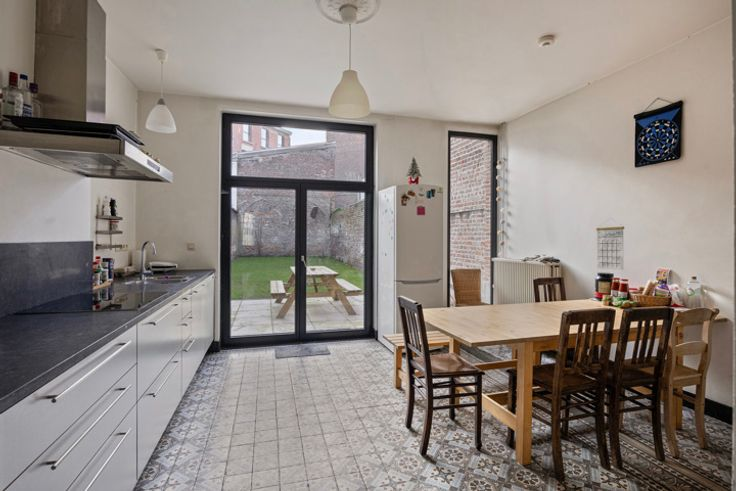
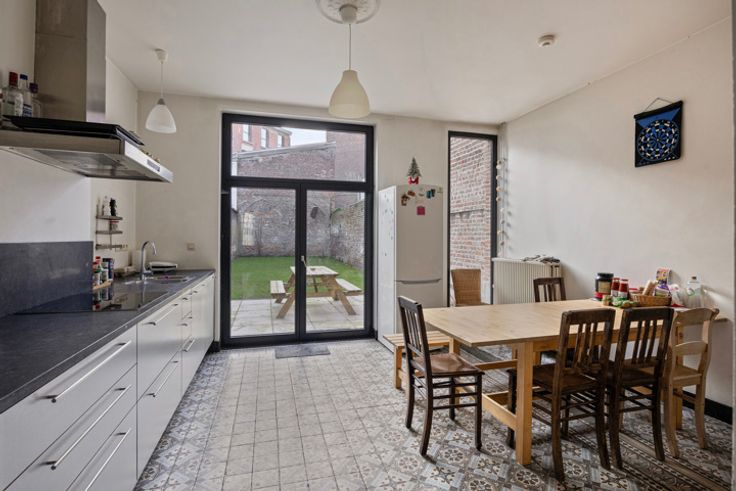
- calendar (609, 243)
